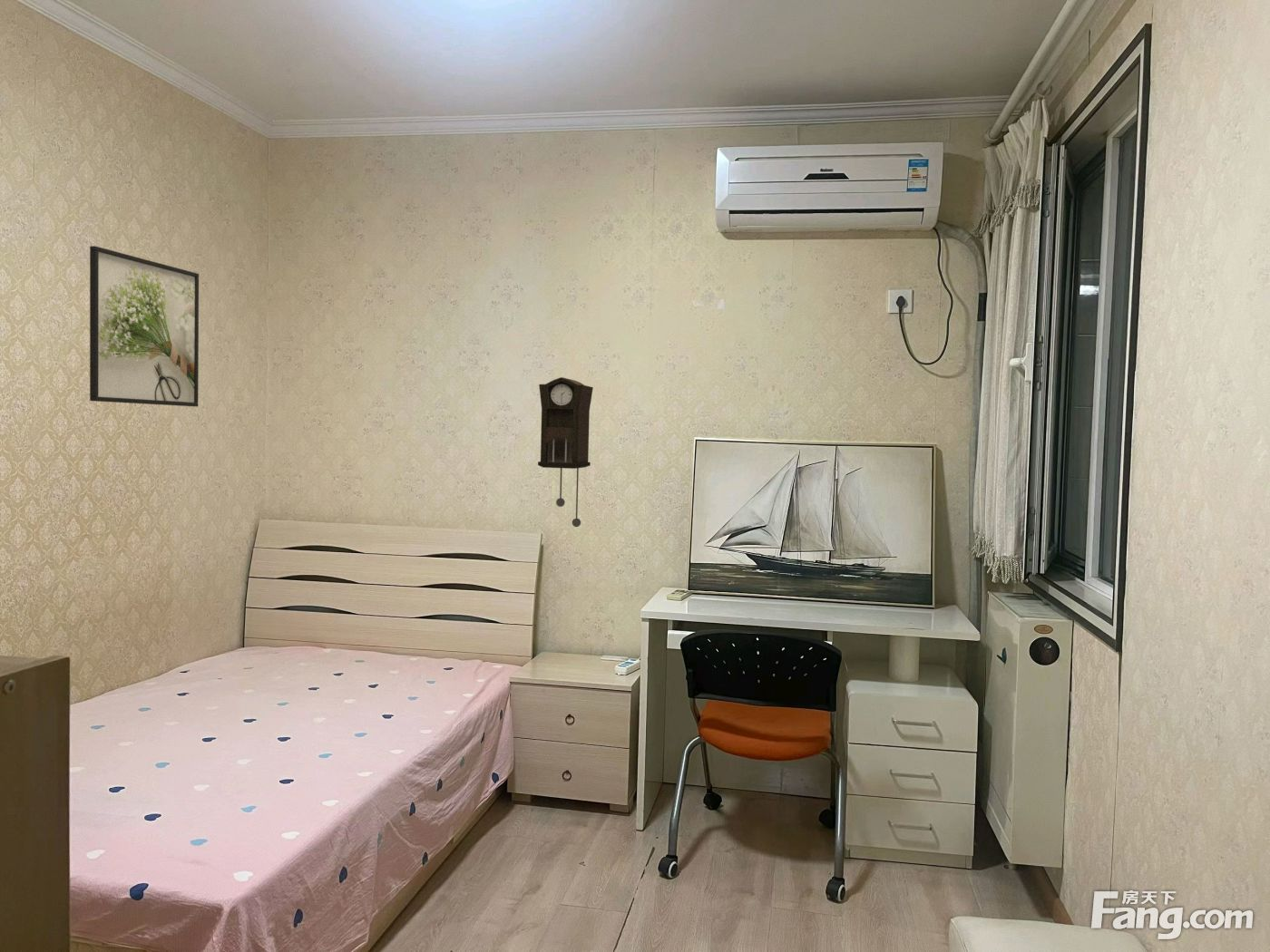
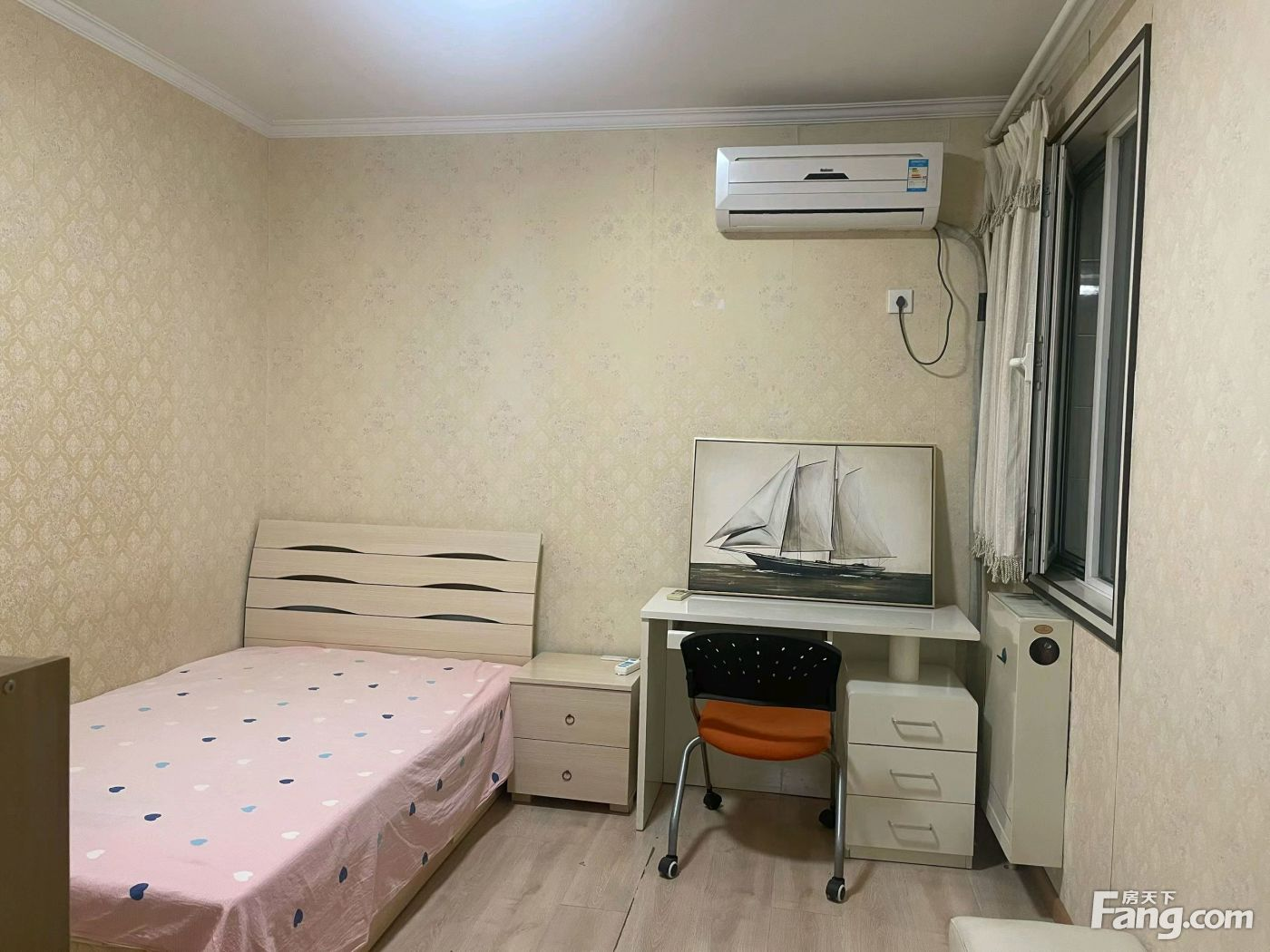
- pendulum clock (564, 453)
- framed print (148, 332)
